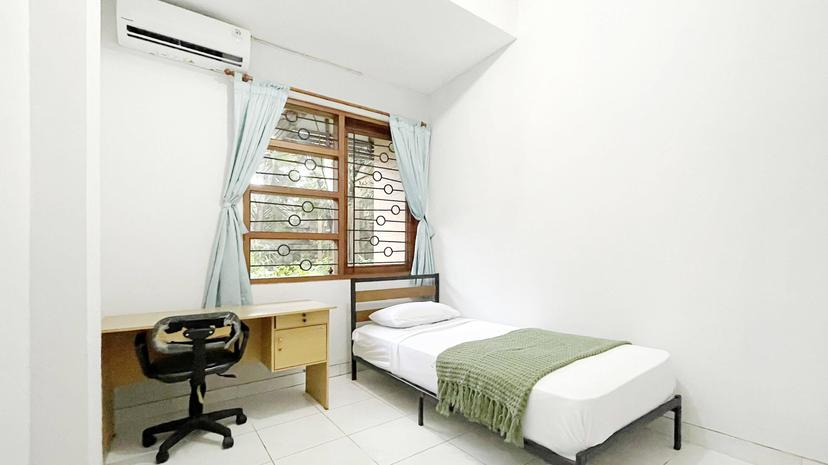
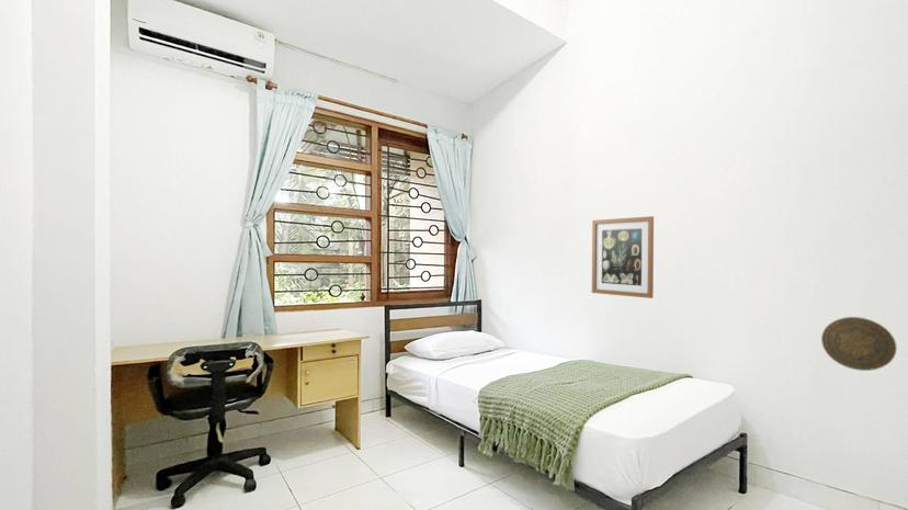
+ wall art (621, 257)
+ decorative plate (856, 343)
